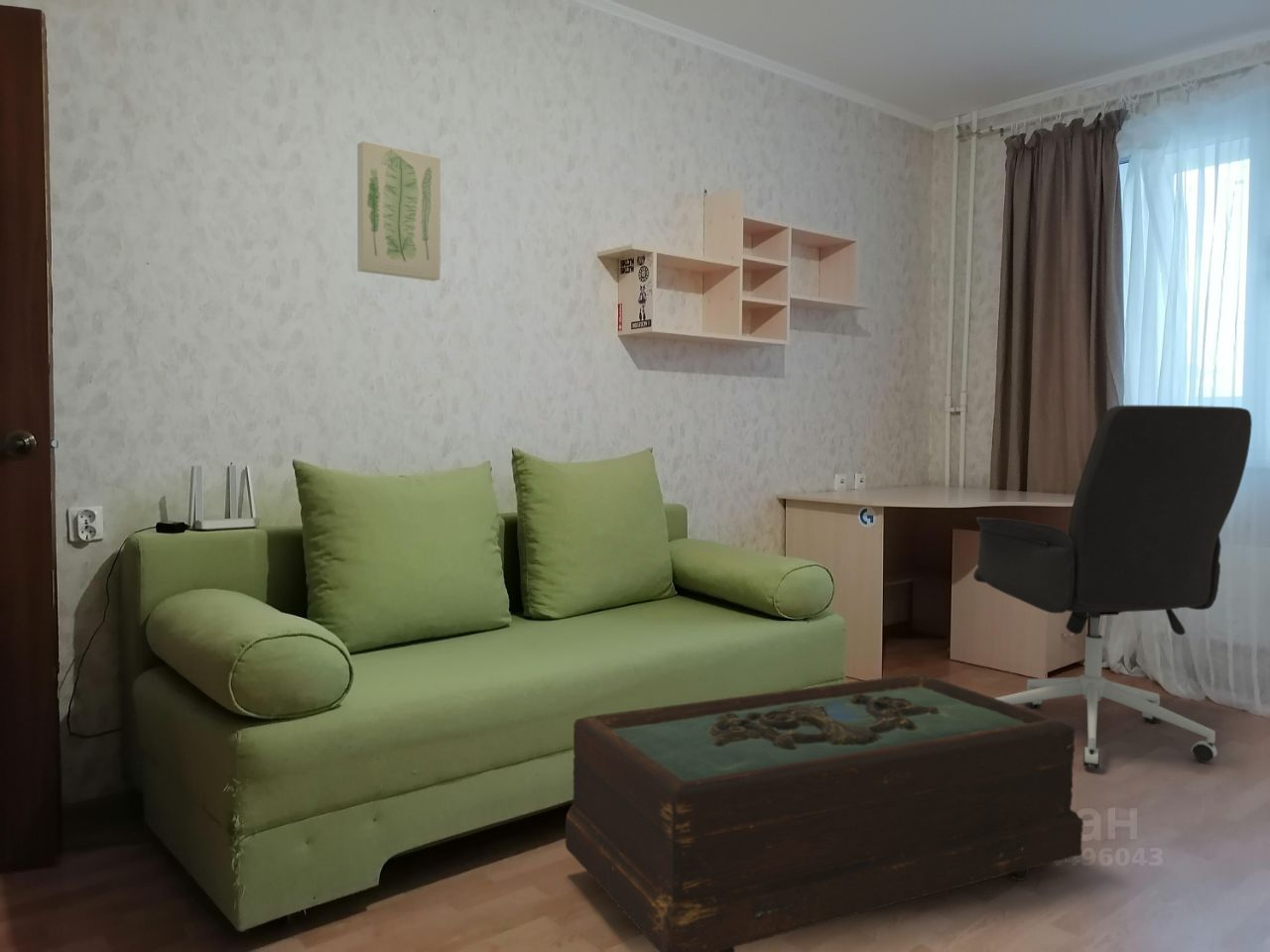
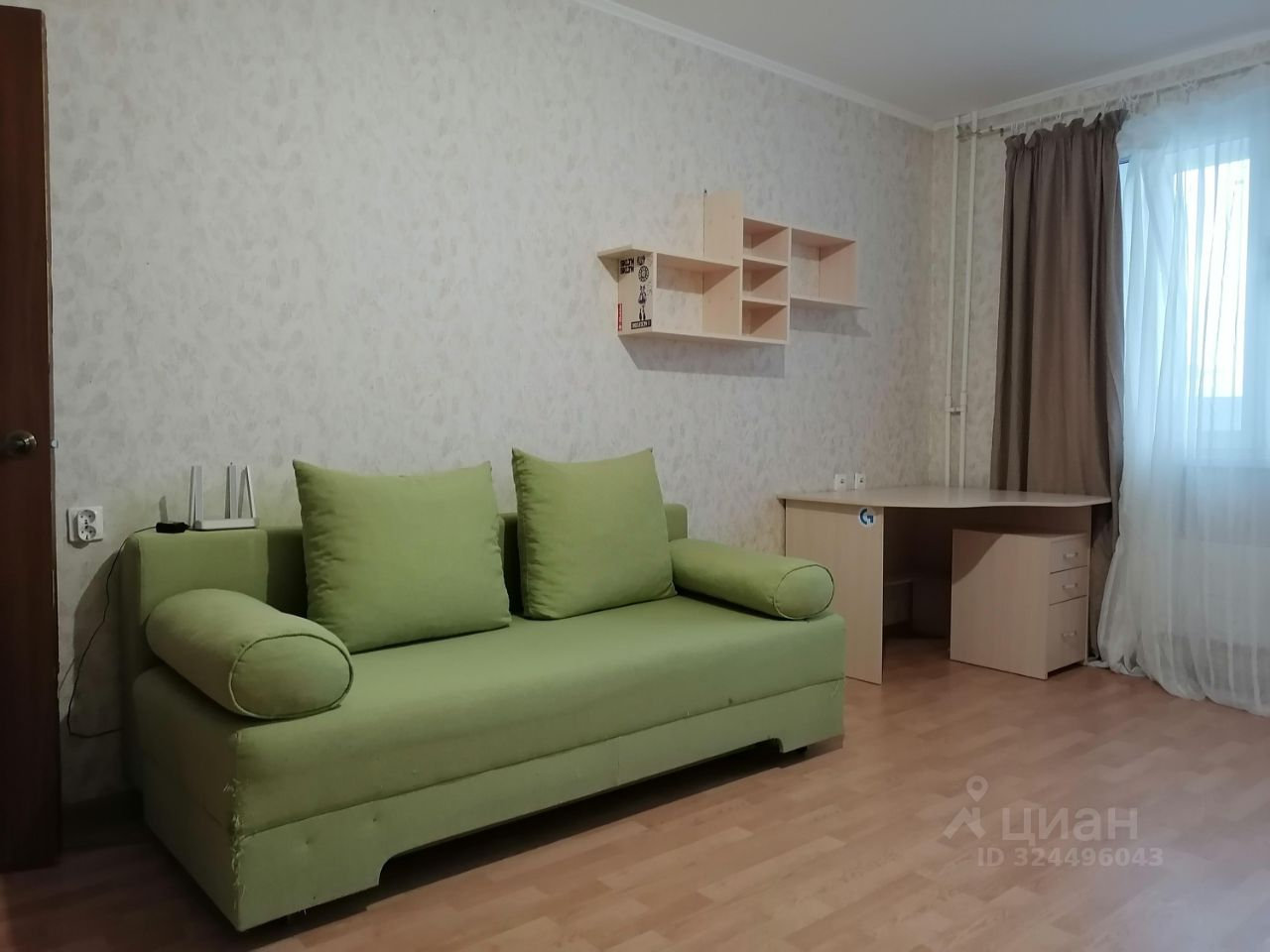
- office chair (1096, 573)
- wall art (399, 213)
- coffee table (825, 795)
